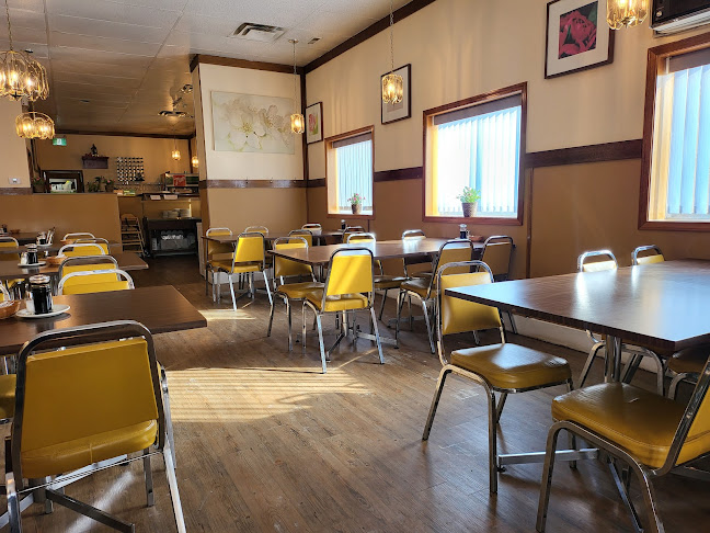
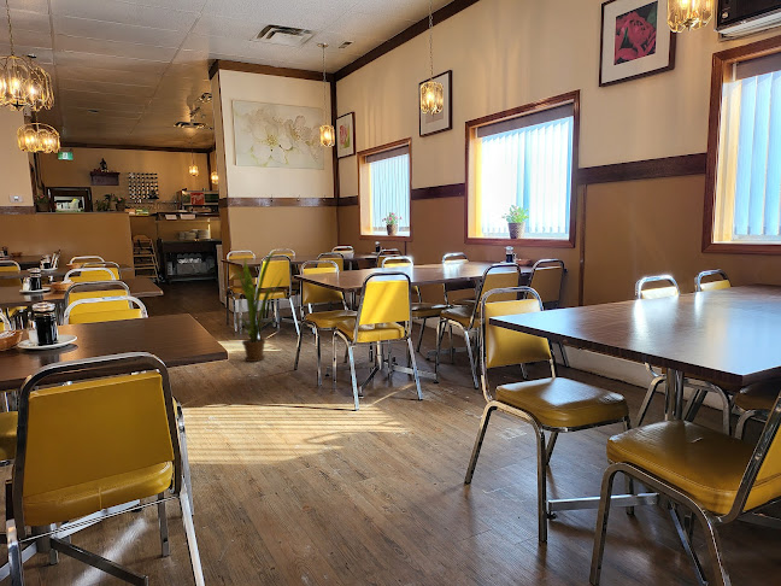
+ house plant (254, 306)
